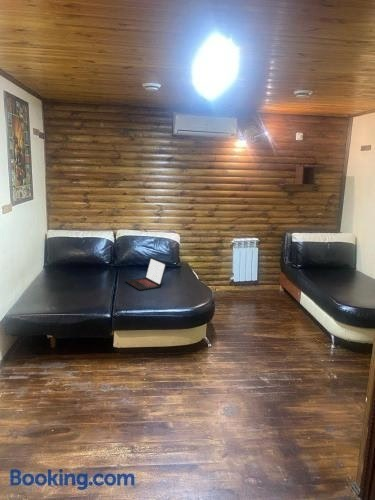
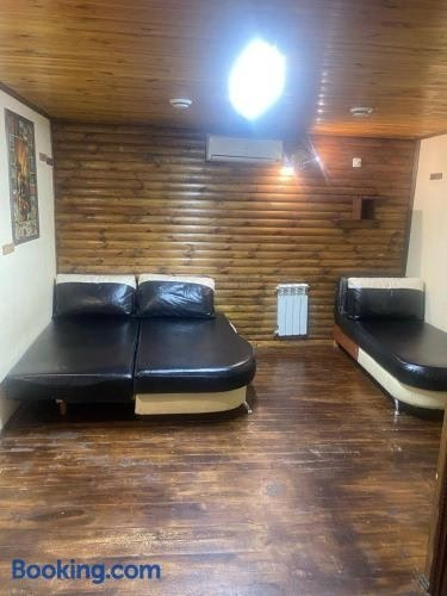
- laptop (146, 272)
